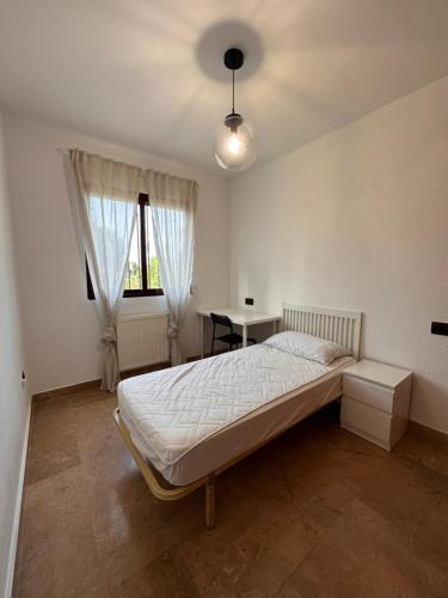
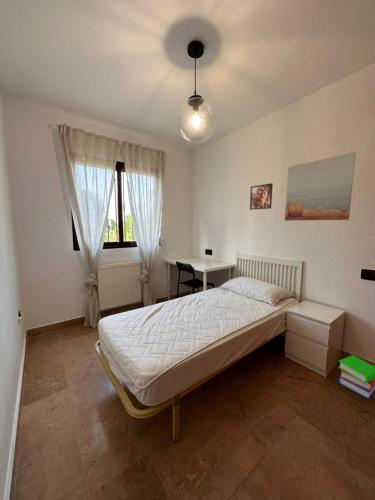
+ wall art (315, 190)
+ book (358, 375)
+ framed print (260, 197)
